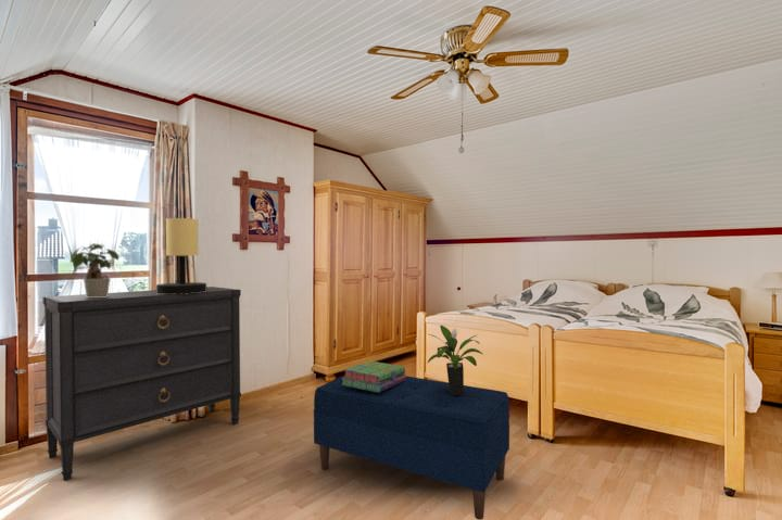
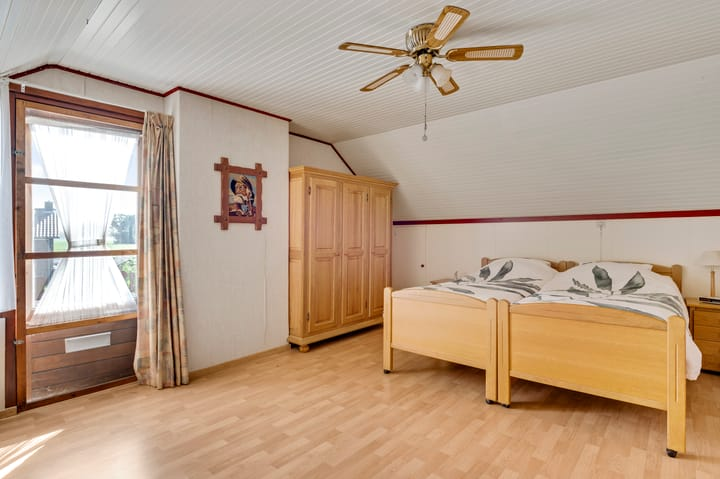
- dresser (151, 366)
- table lamp (181, 255)
- potted plant (93, 269)
- potted plant (457, 360)
- stack of books (375, 377)
- bench (409, 431)
